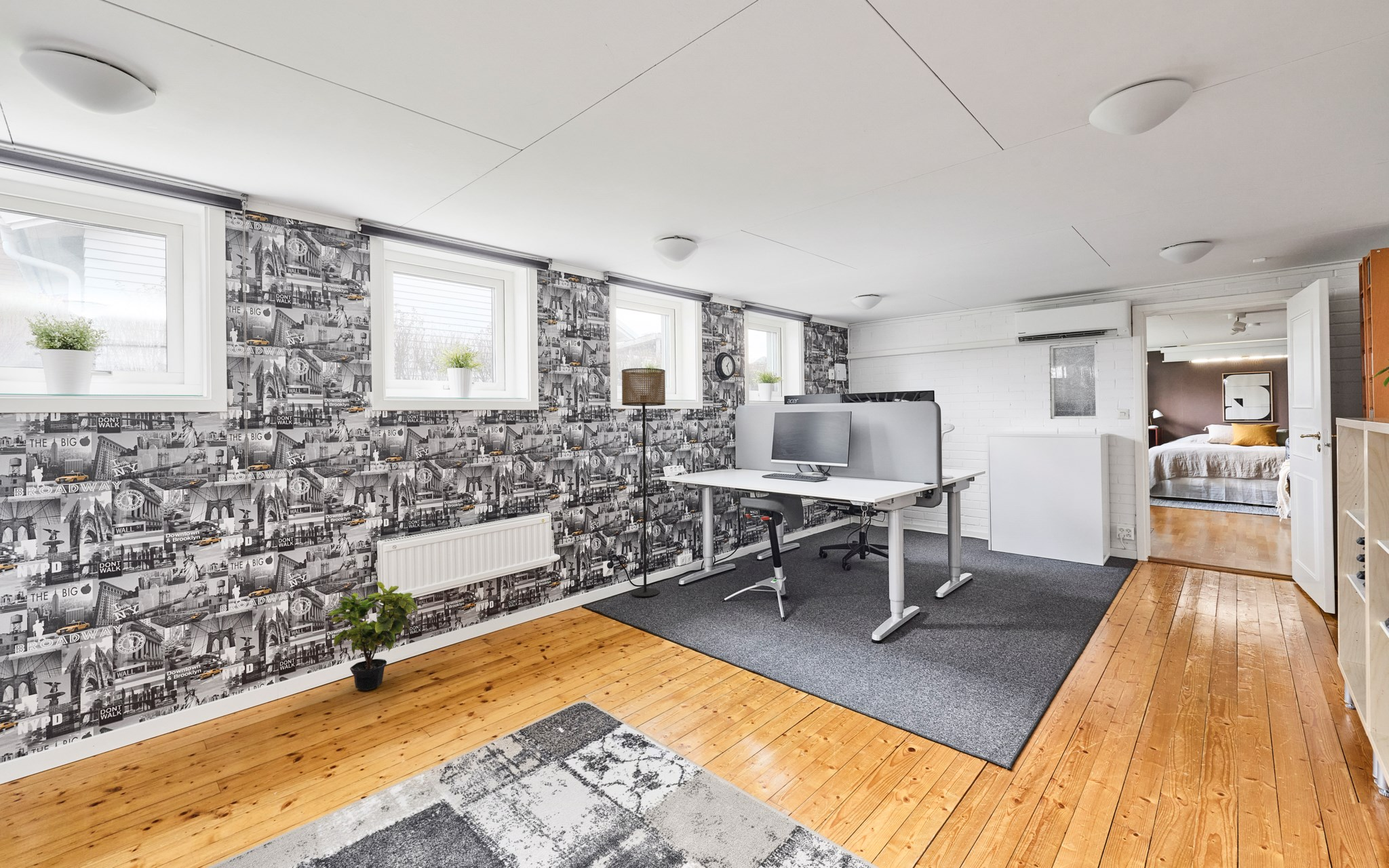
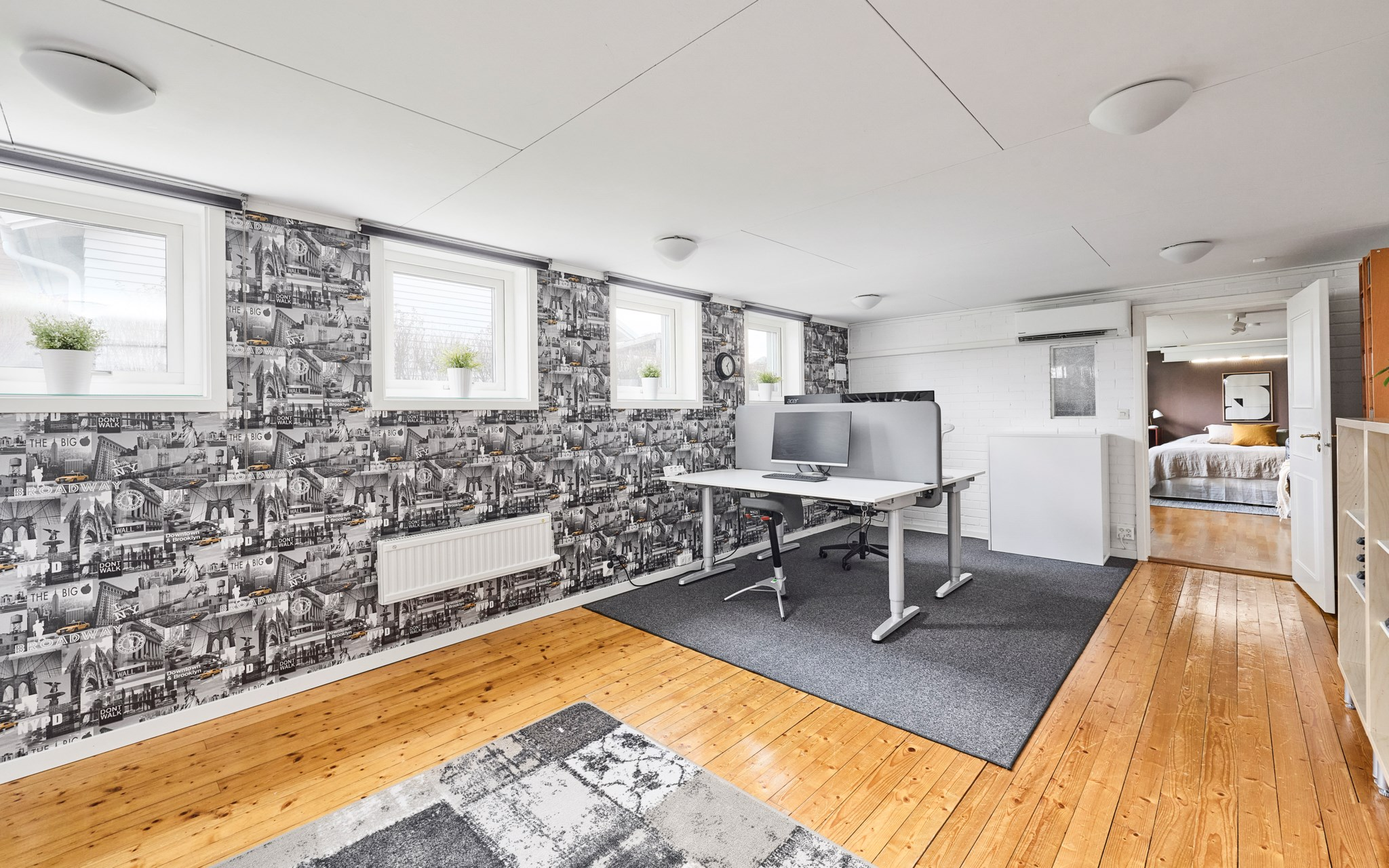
- floor lamp (644, 481)
- potted plant (375, 634)
